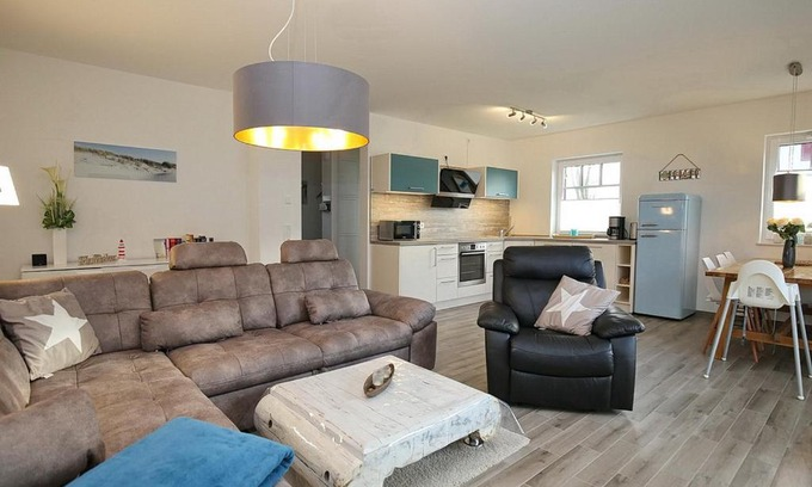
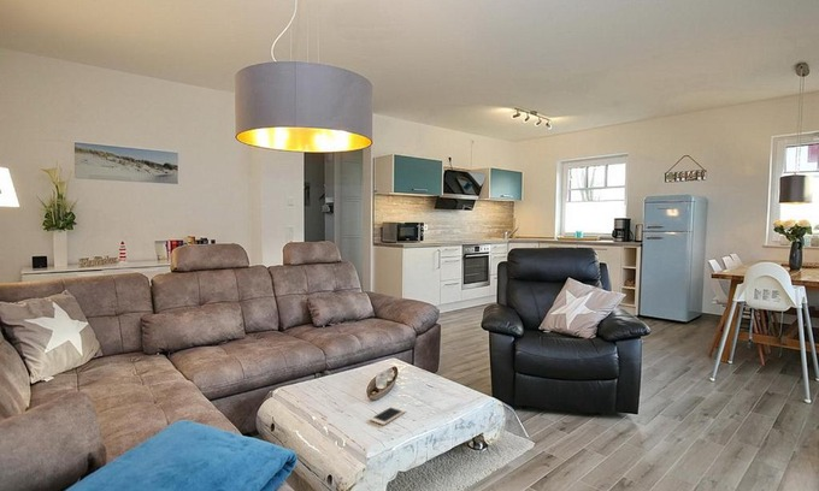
+ cell phone (388, 414)
